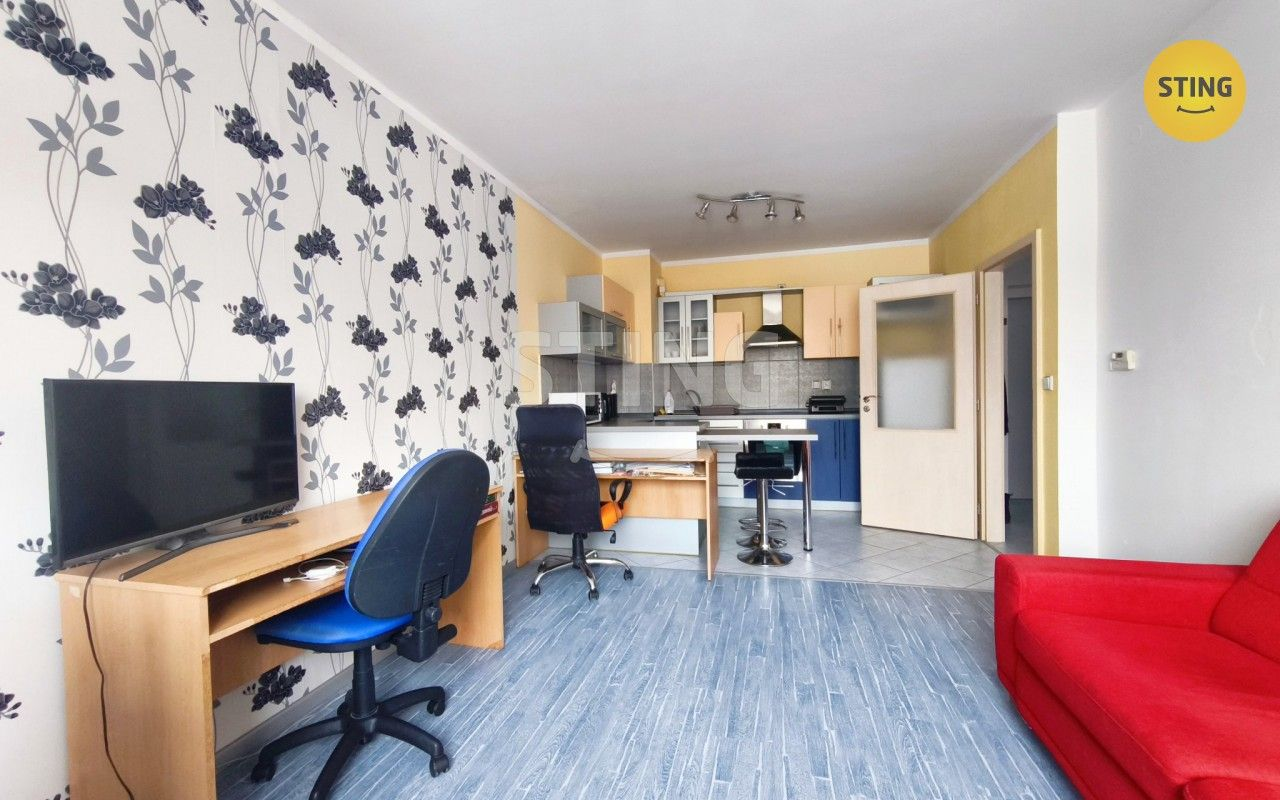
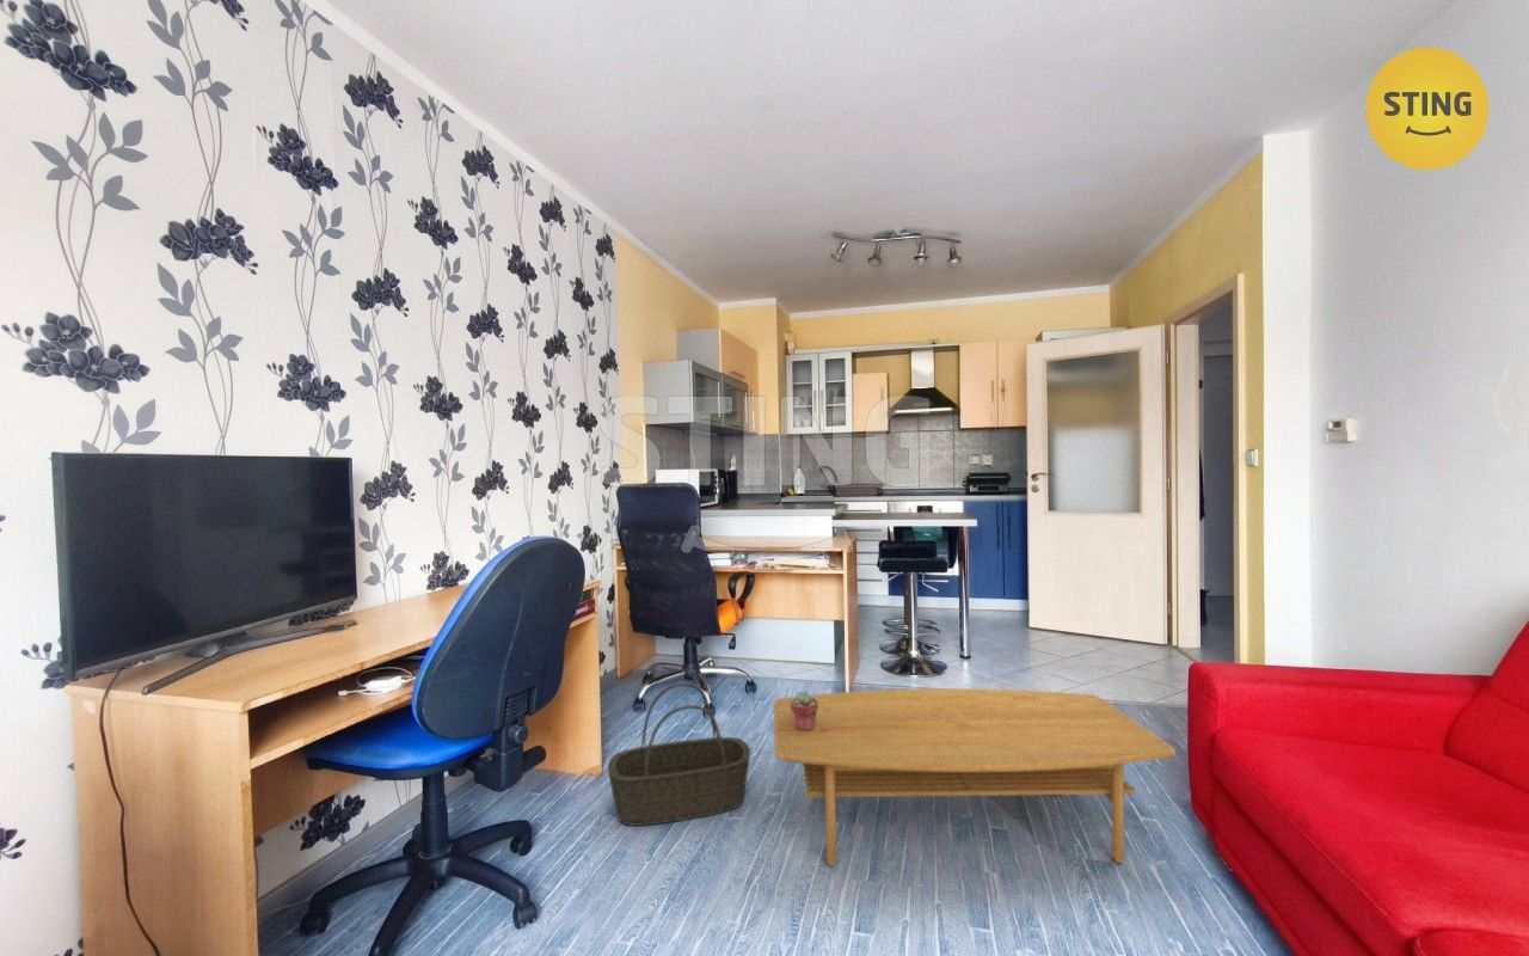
+ potted succulent (804, 707)
+ coffee table (953, 773)
+ basket (680, 748)
